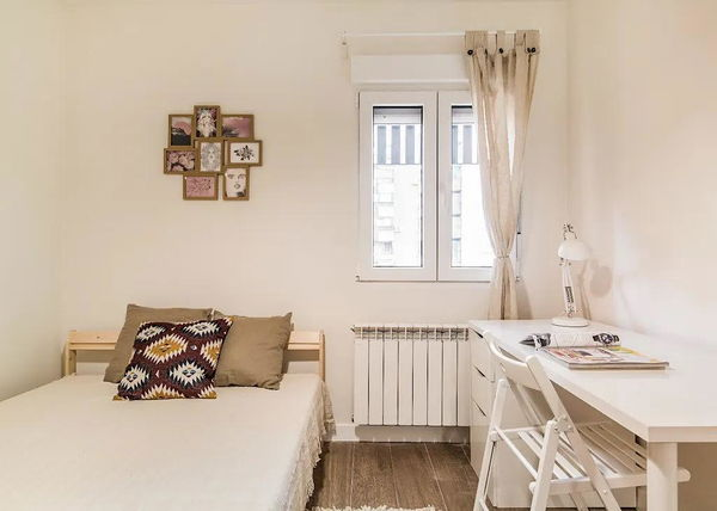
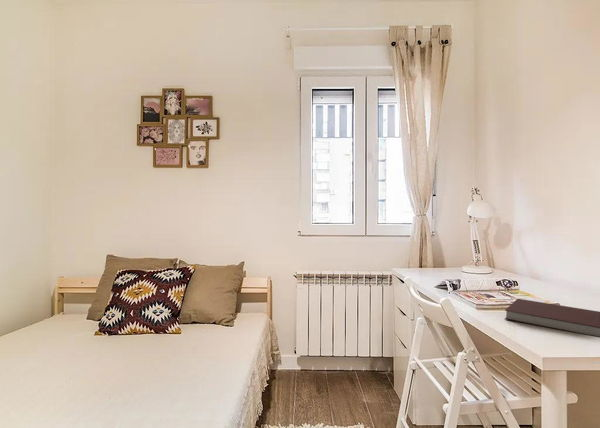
+ notebook (554, 315)
